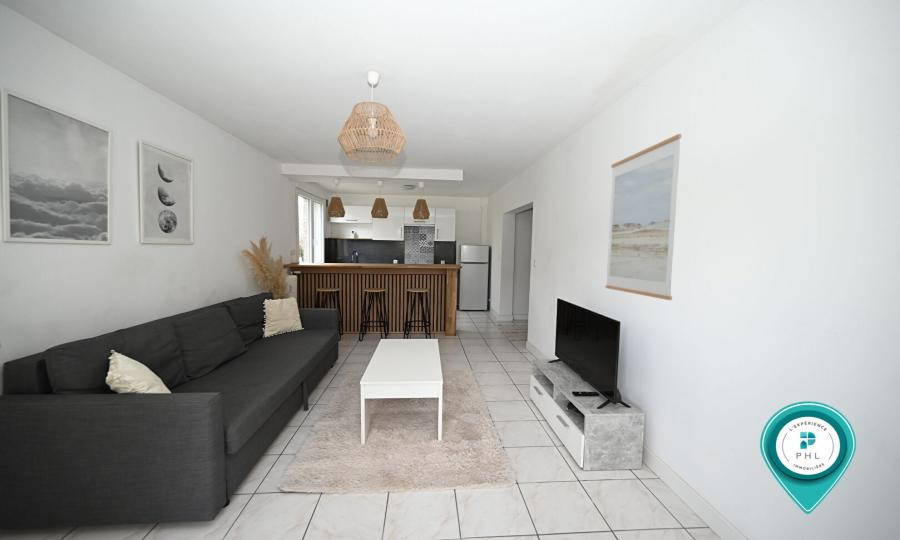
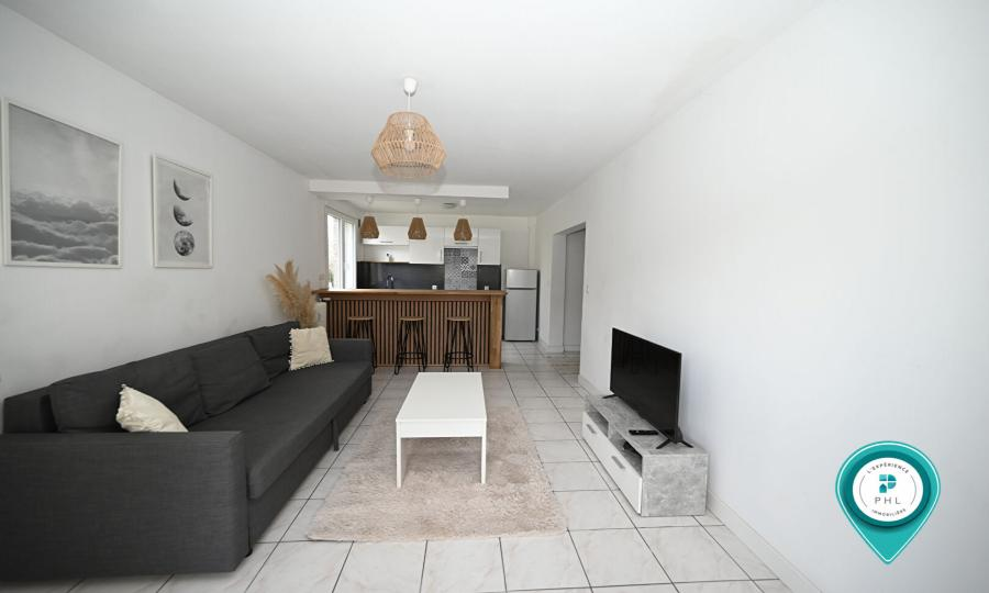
- wall art (637, 223)
